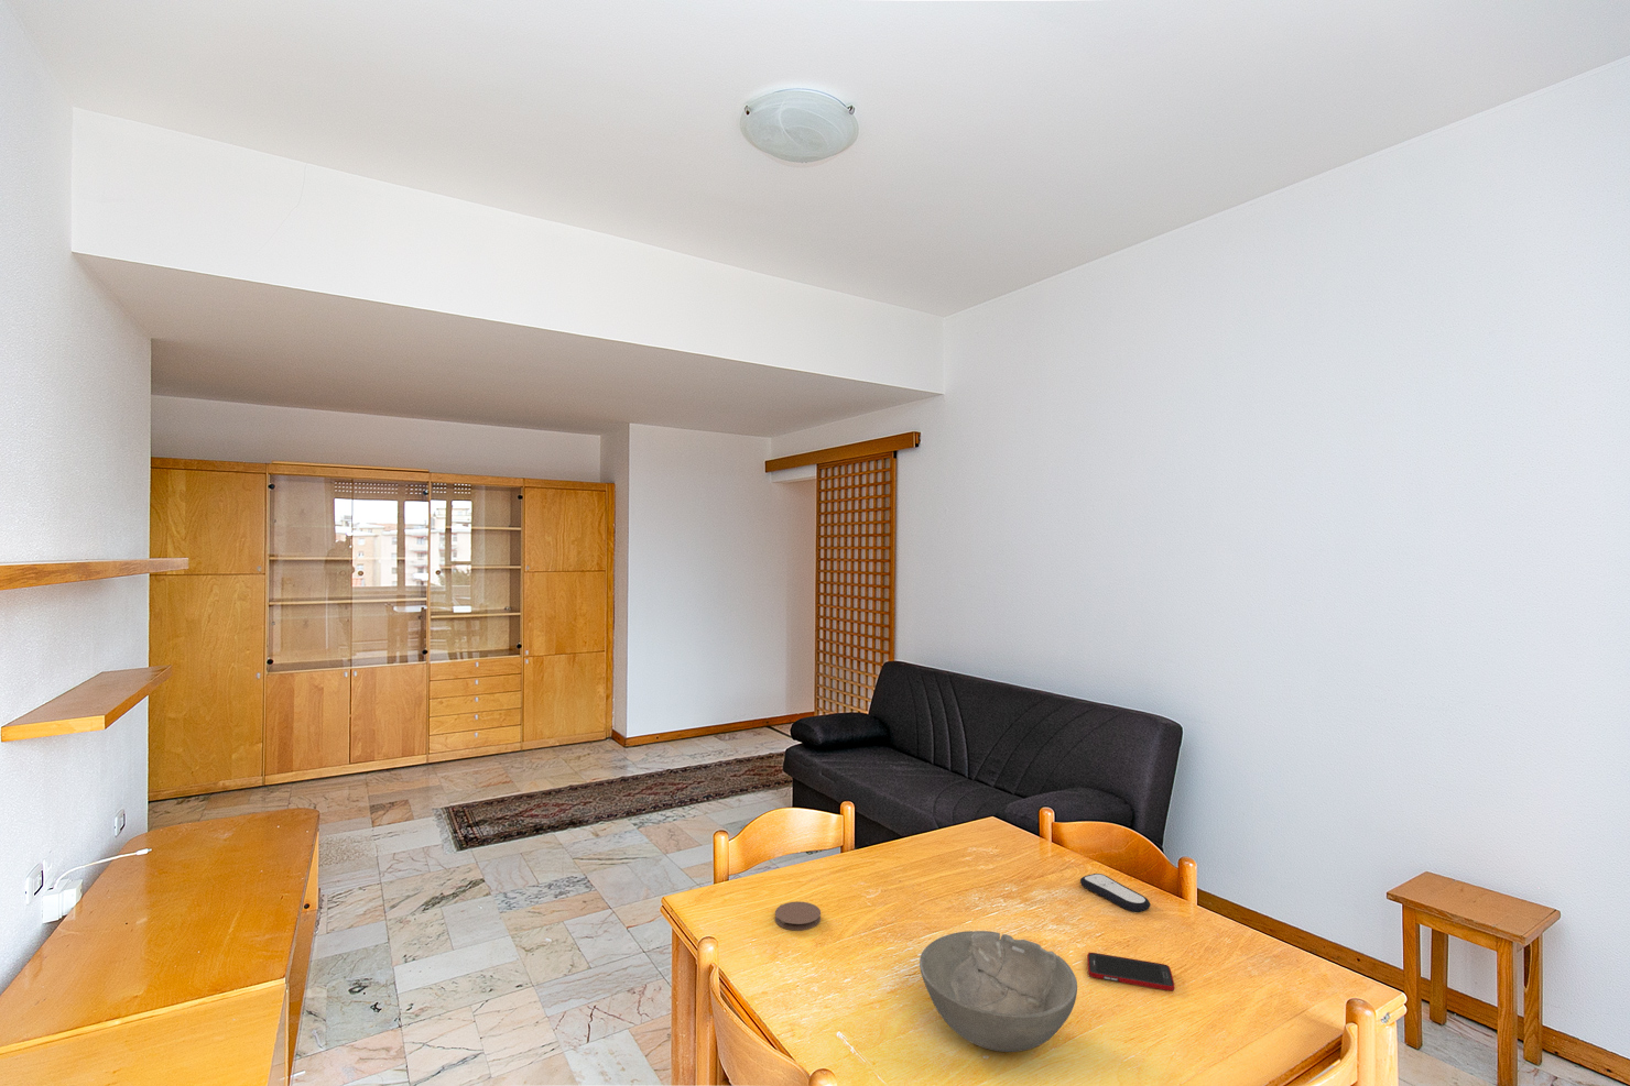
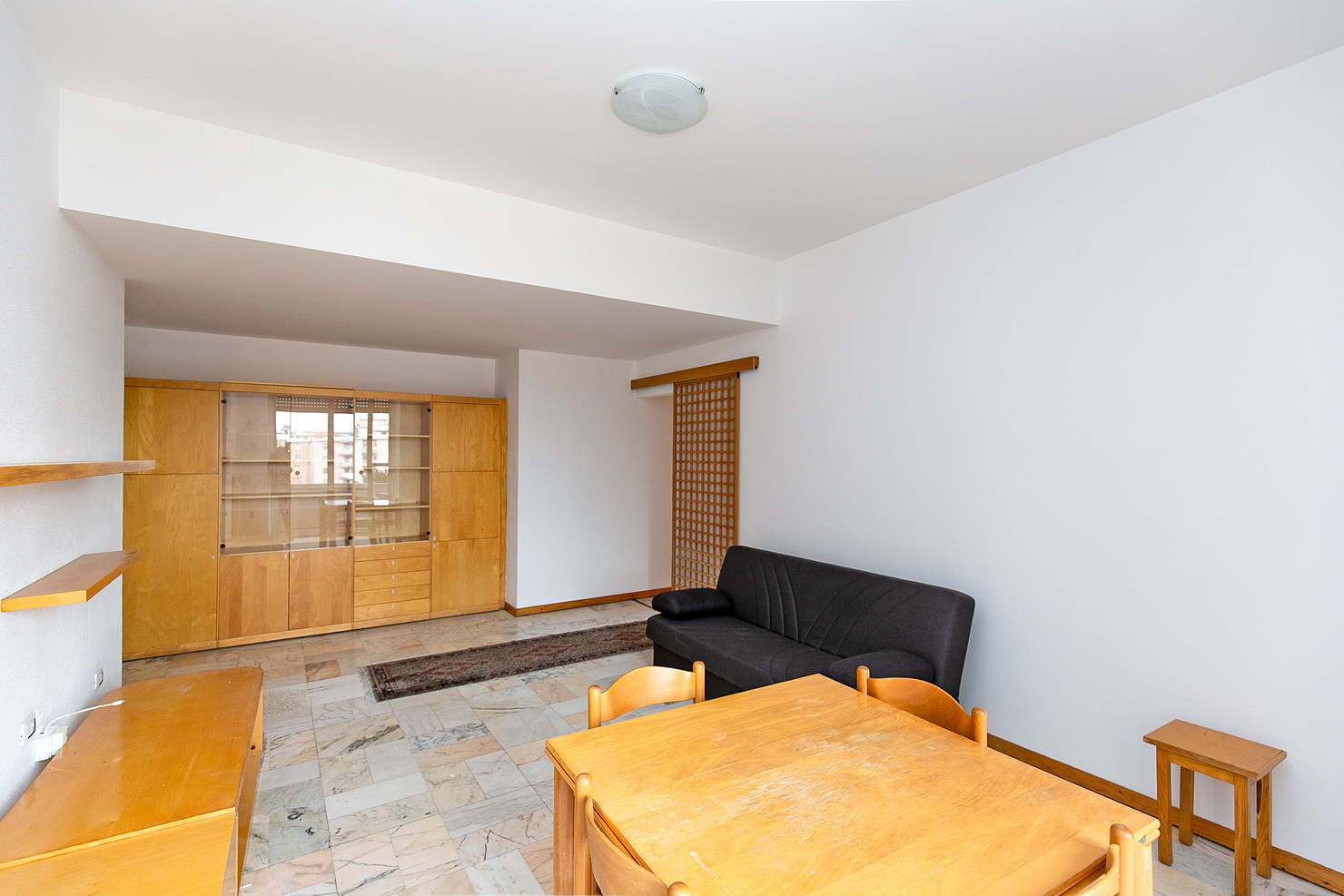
- bowl (996, 1000)
- cell phone (1129, 971)
- remote control (1115, 891)
- coaster (797, 915)
